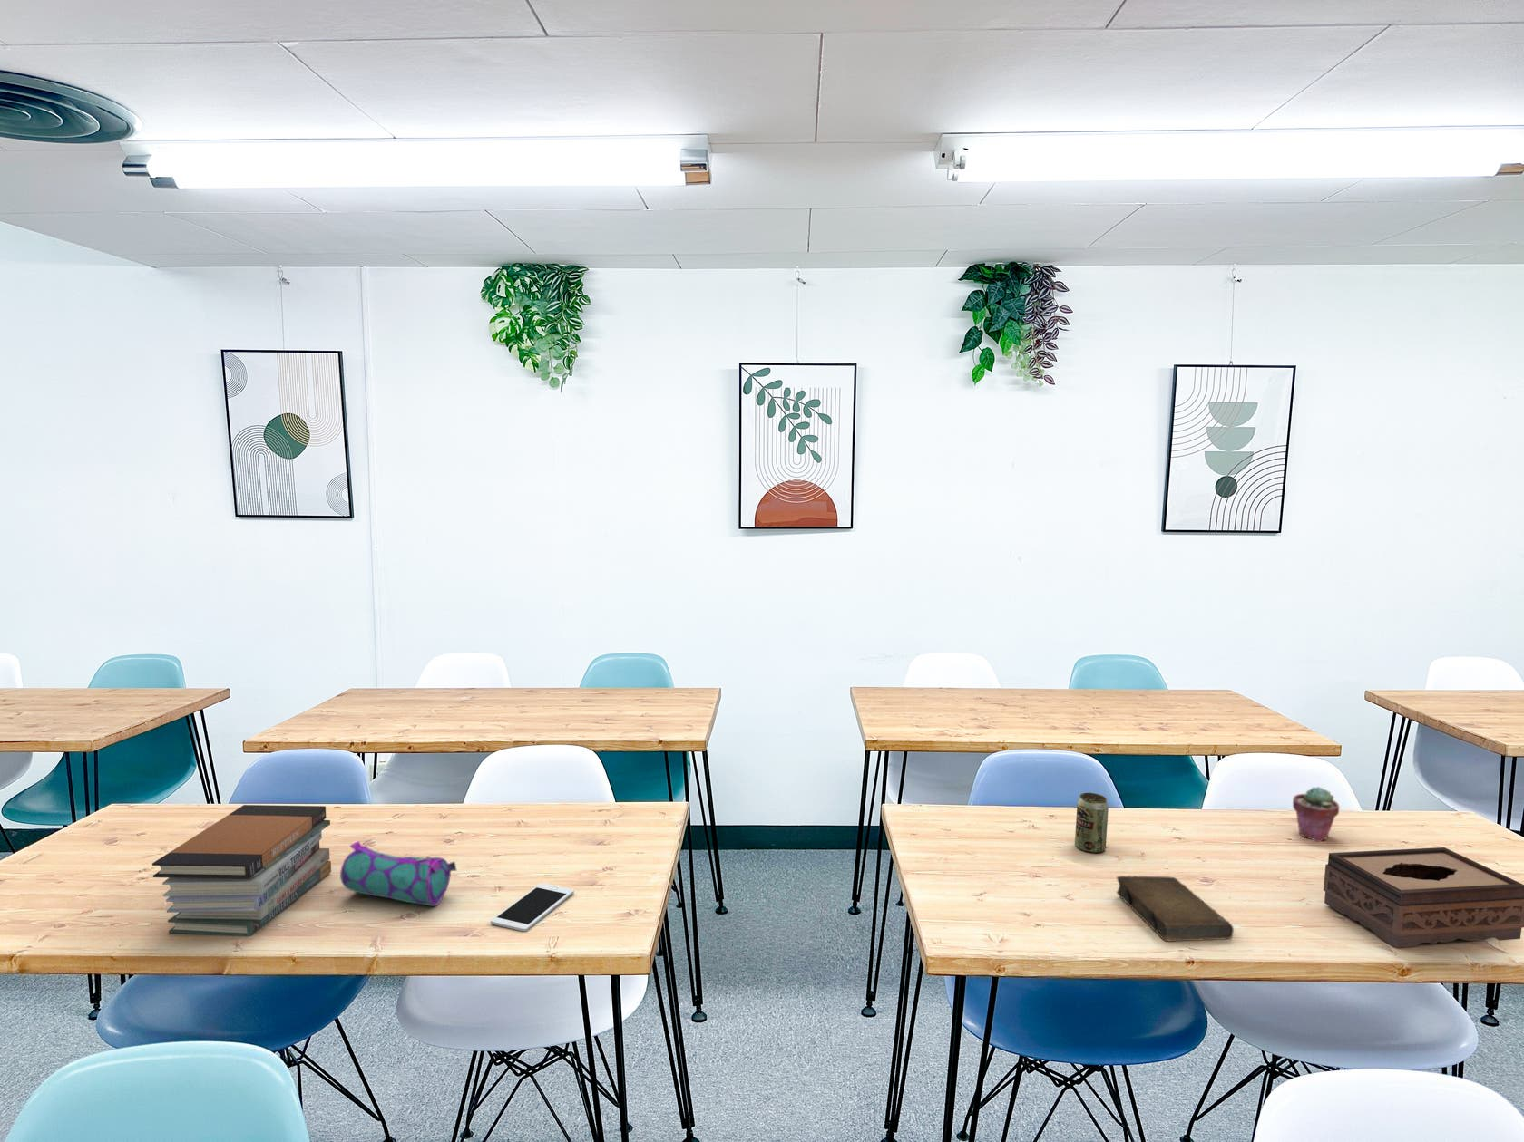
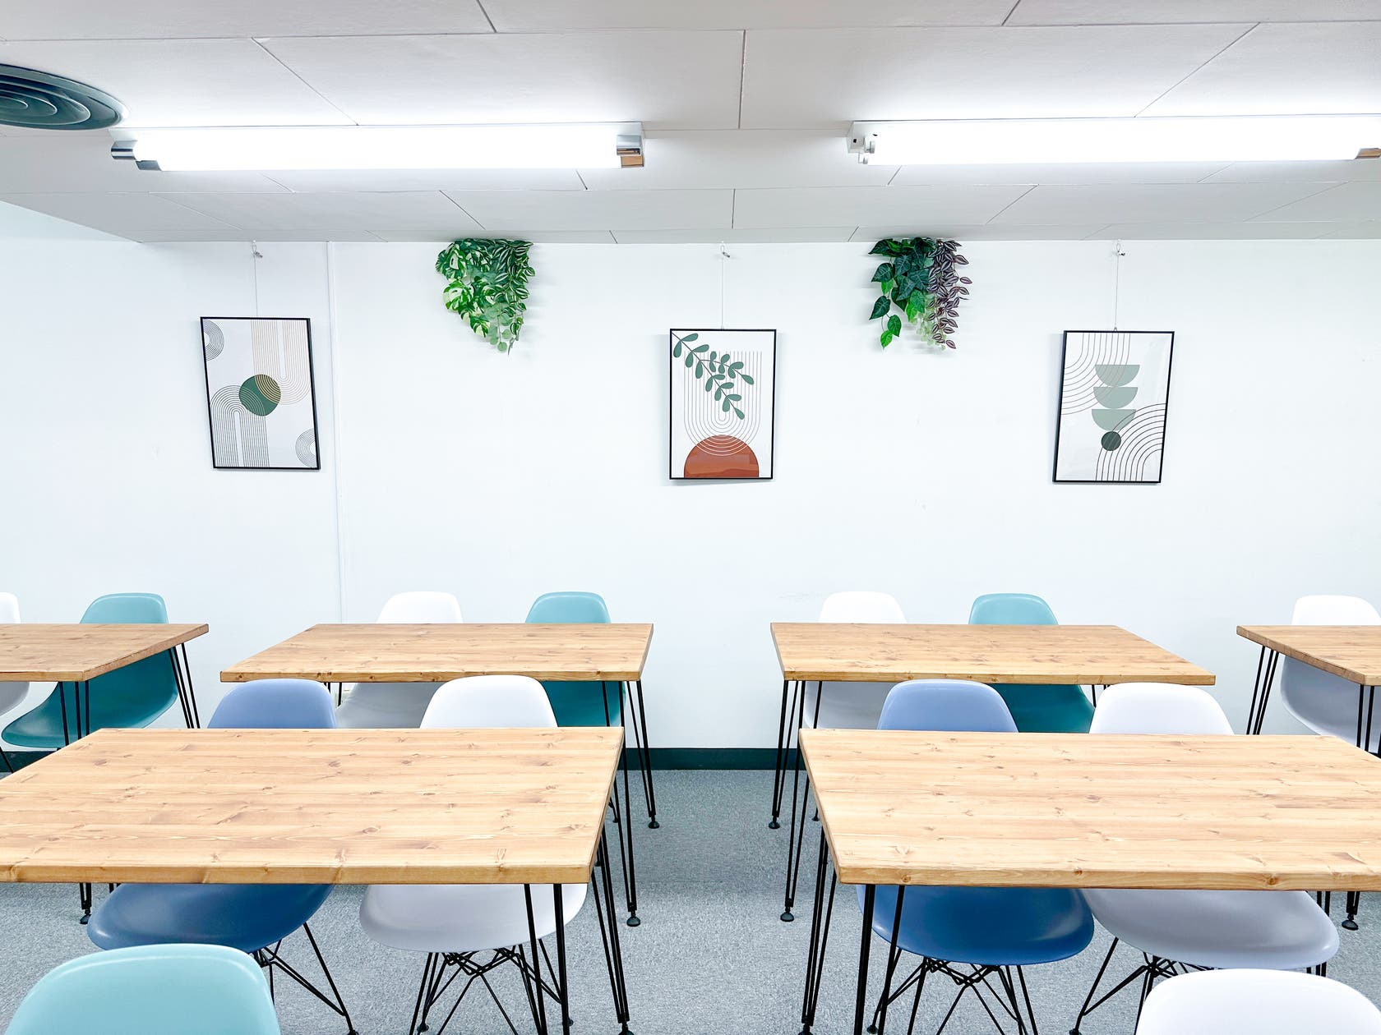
- potted succulent (1314, 811)
- tissue box (1421, 895)
- beverage can (1091, 823)
- book (1171, 906)
- cell phone (533, 906)
- pencil case (396, 873)
- book stack (250, 866)
